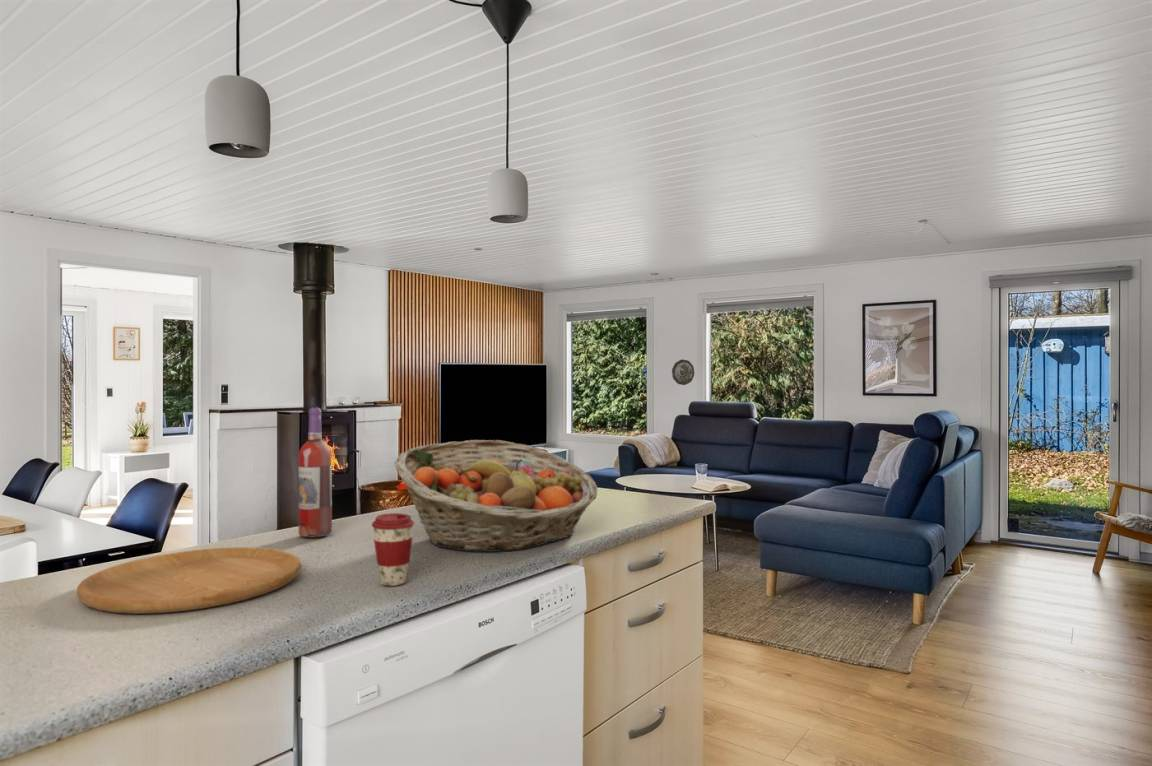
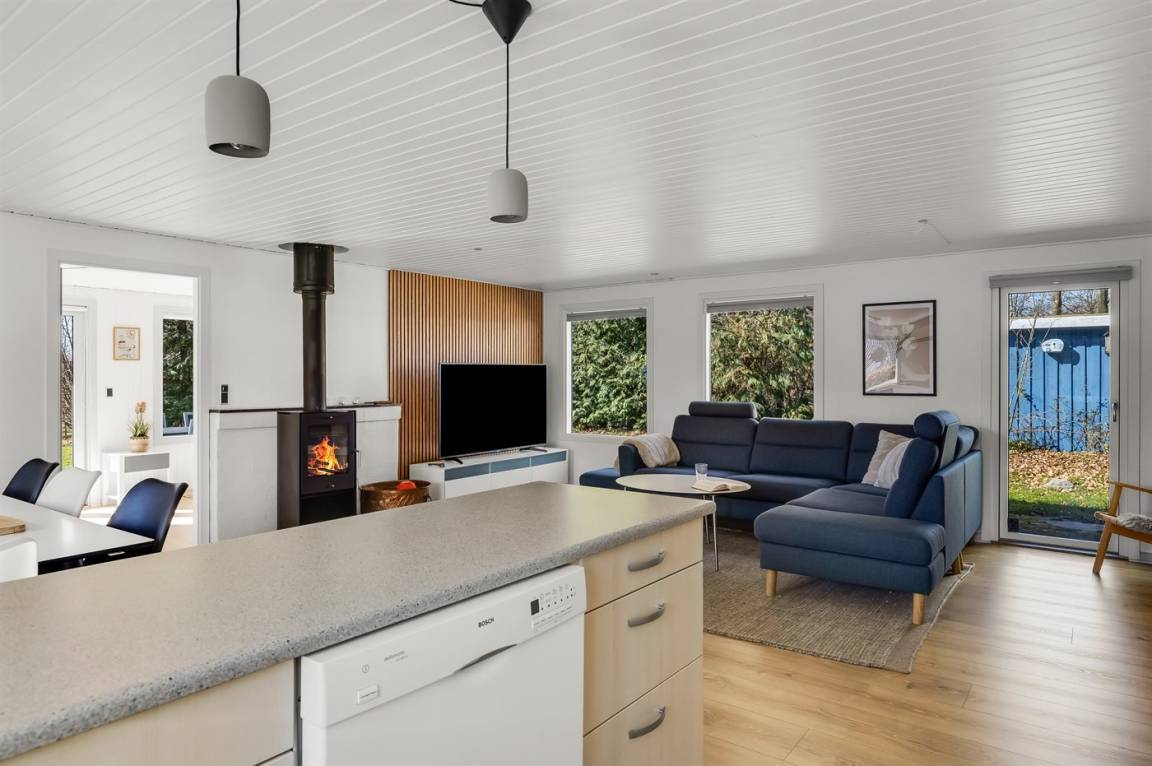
- cutting board (196, 577)
- fruit basket (499, 490)
- coffee cup (393, 549)
- wine bottle (315, 471)
- decorative plate (683, 372)
